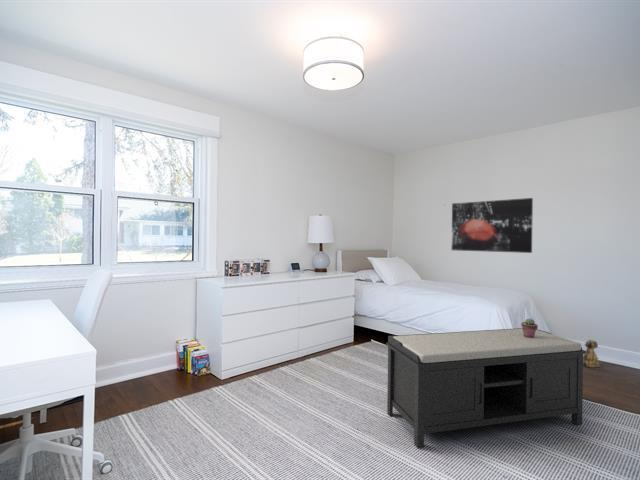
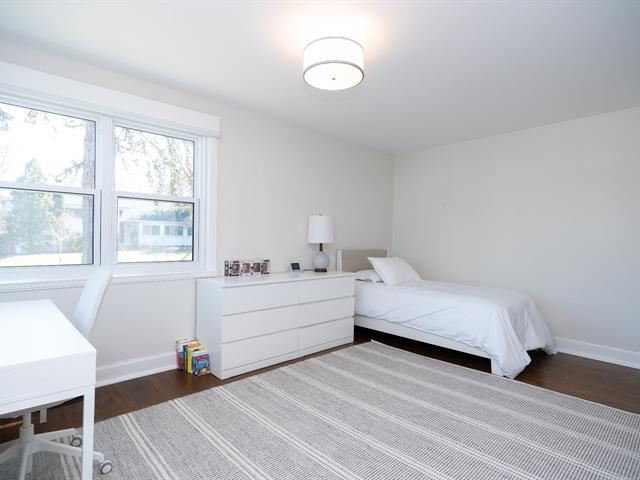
- potted succulent (529, 327)
- plush toy (589, 352)
- wall art (488, 226)
- bench (483, 378)
